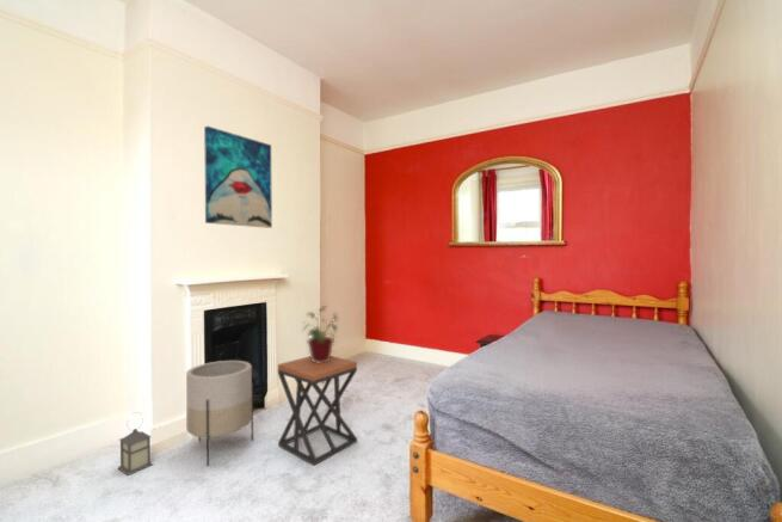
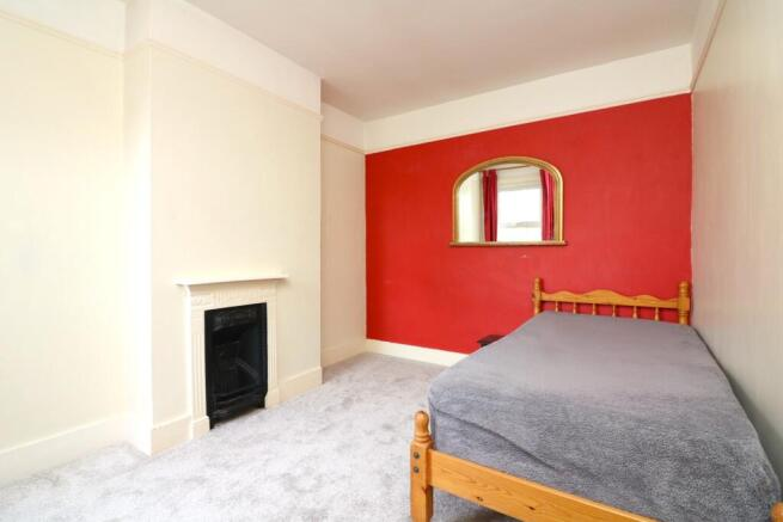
- potted plant (325, 333)
- lantern (135, 438)
- planter (220, 409)
- stool (318, 403)
- wall art (240, 180)
